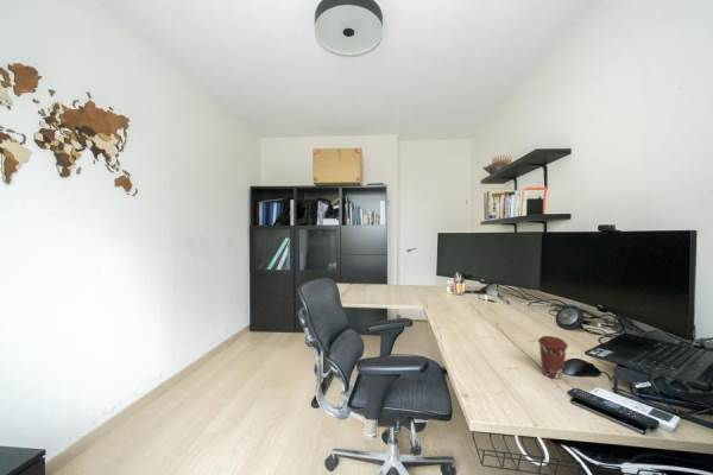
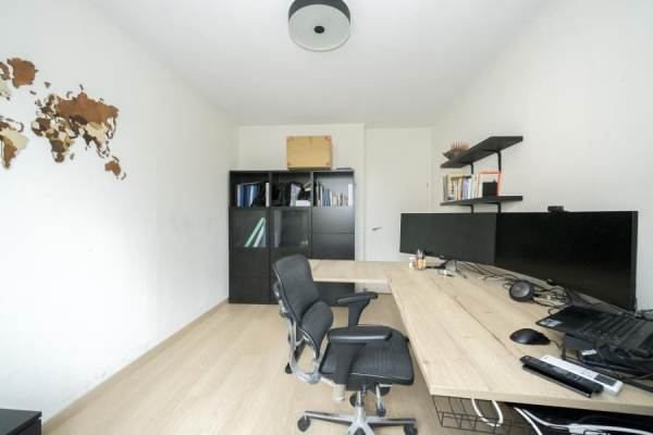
- coffee cup (551, 356)
